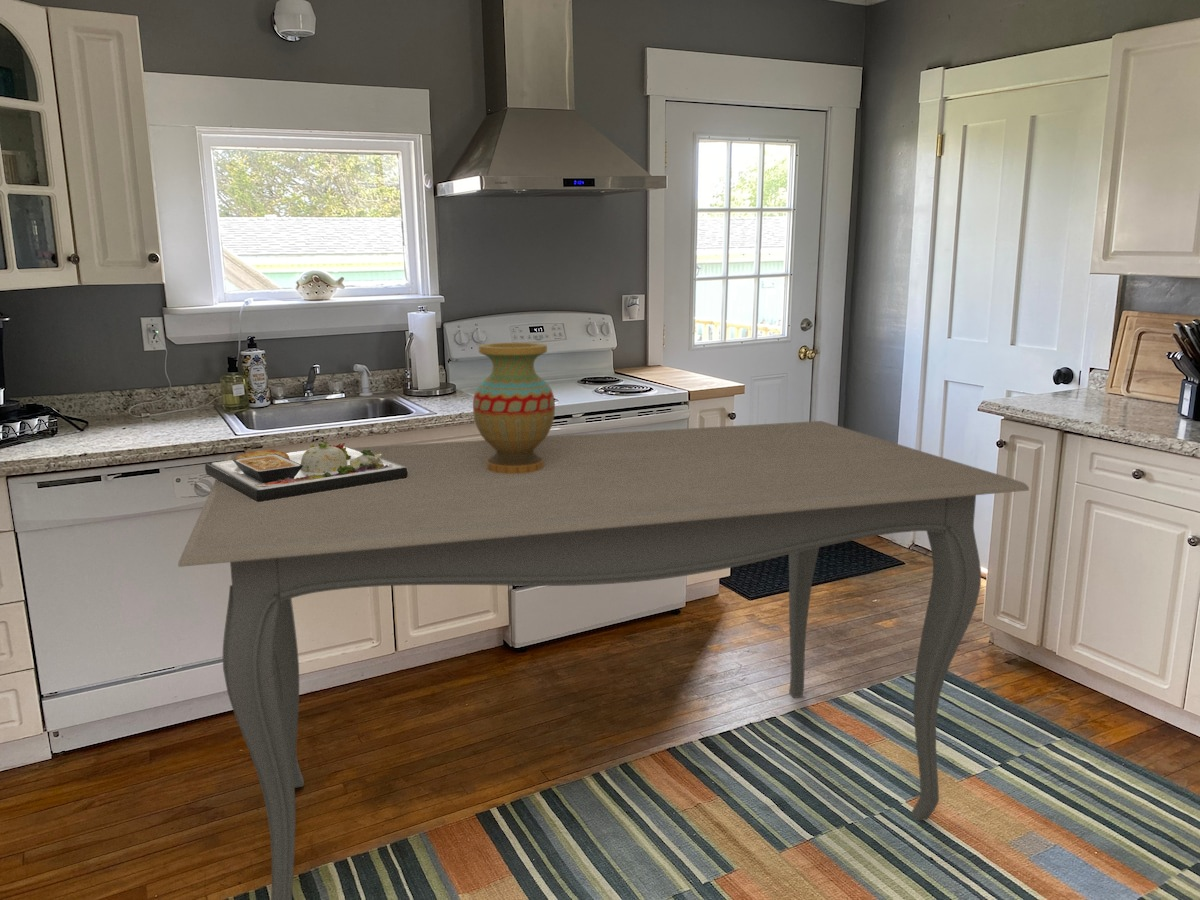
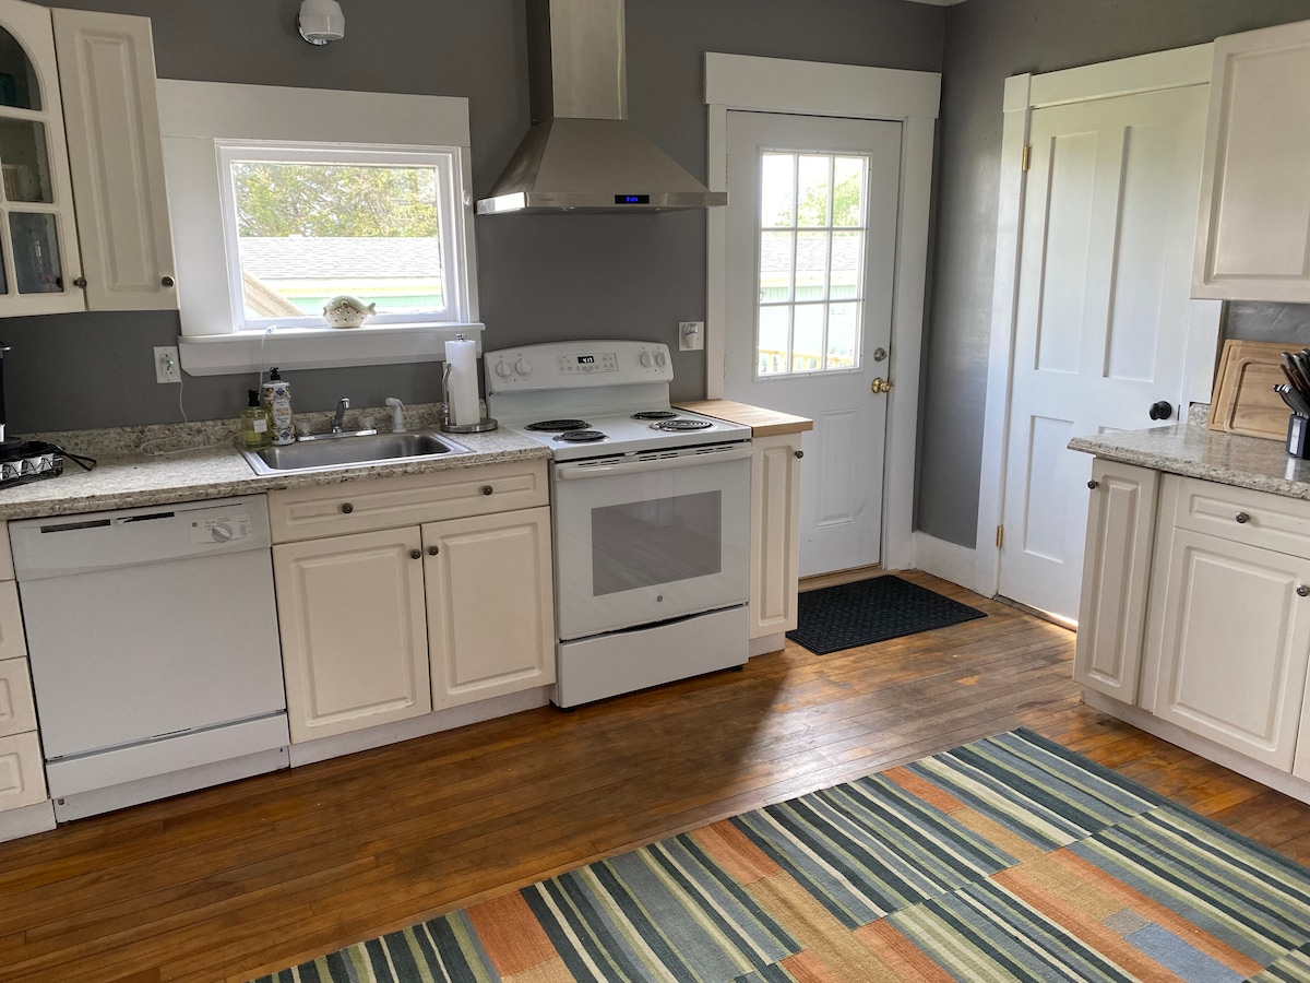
- dining table (598, 584)
- vase (514, 406)
- food plate (304, 458)
